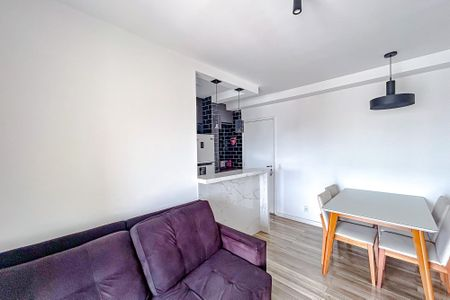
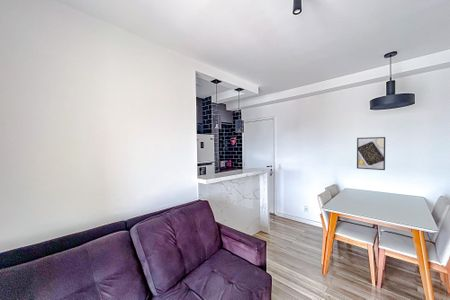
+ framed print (370, 153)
